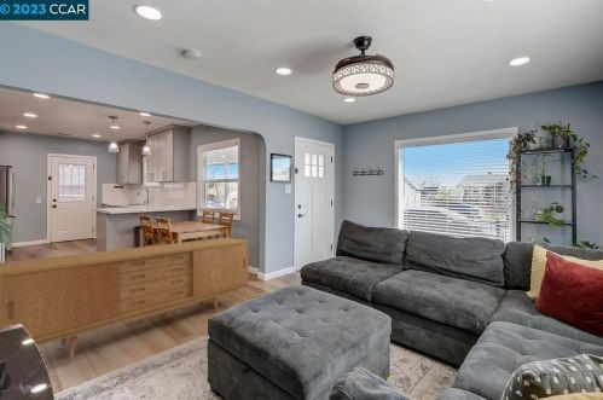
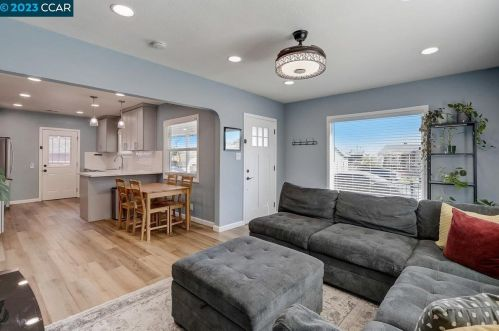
- sideboard (150, 288)
